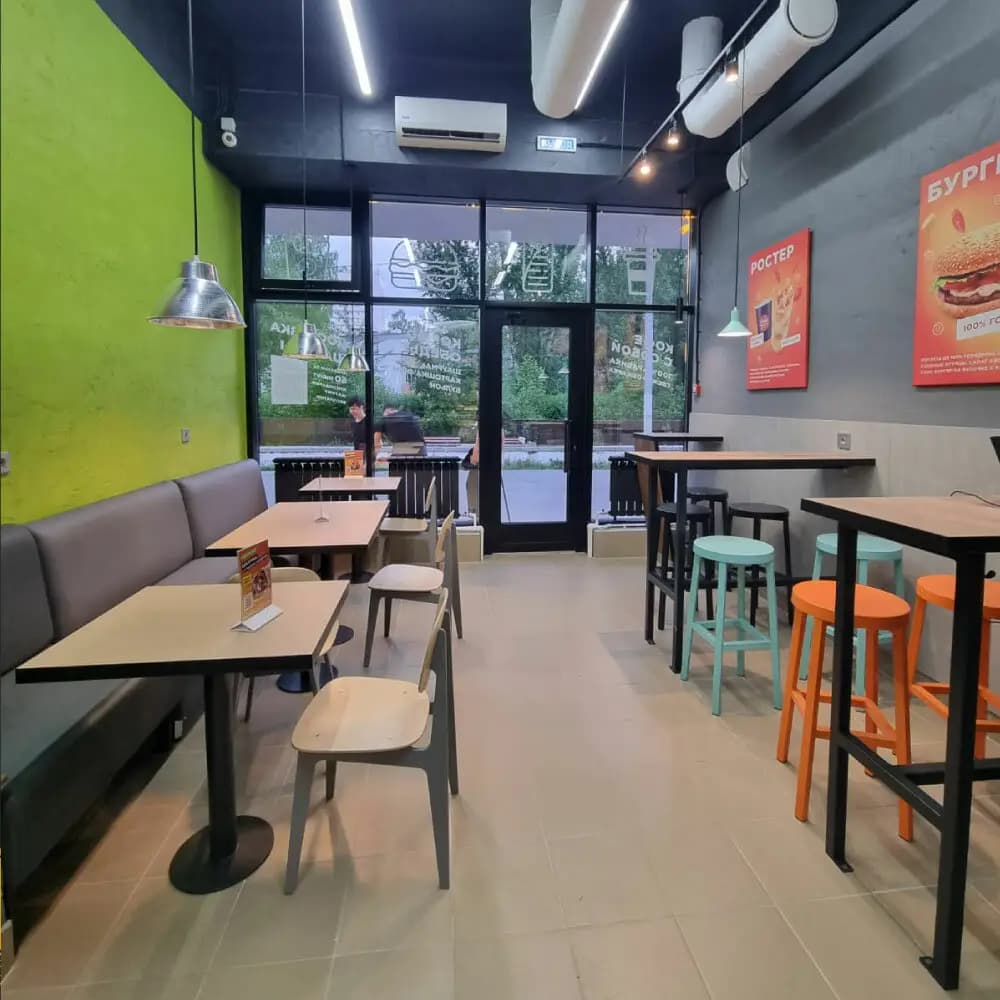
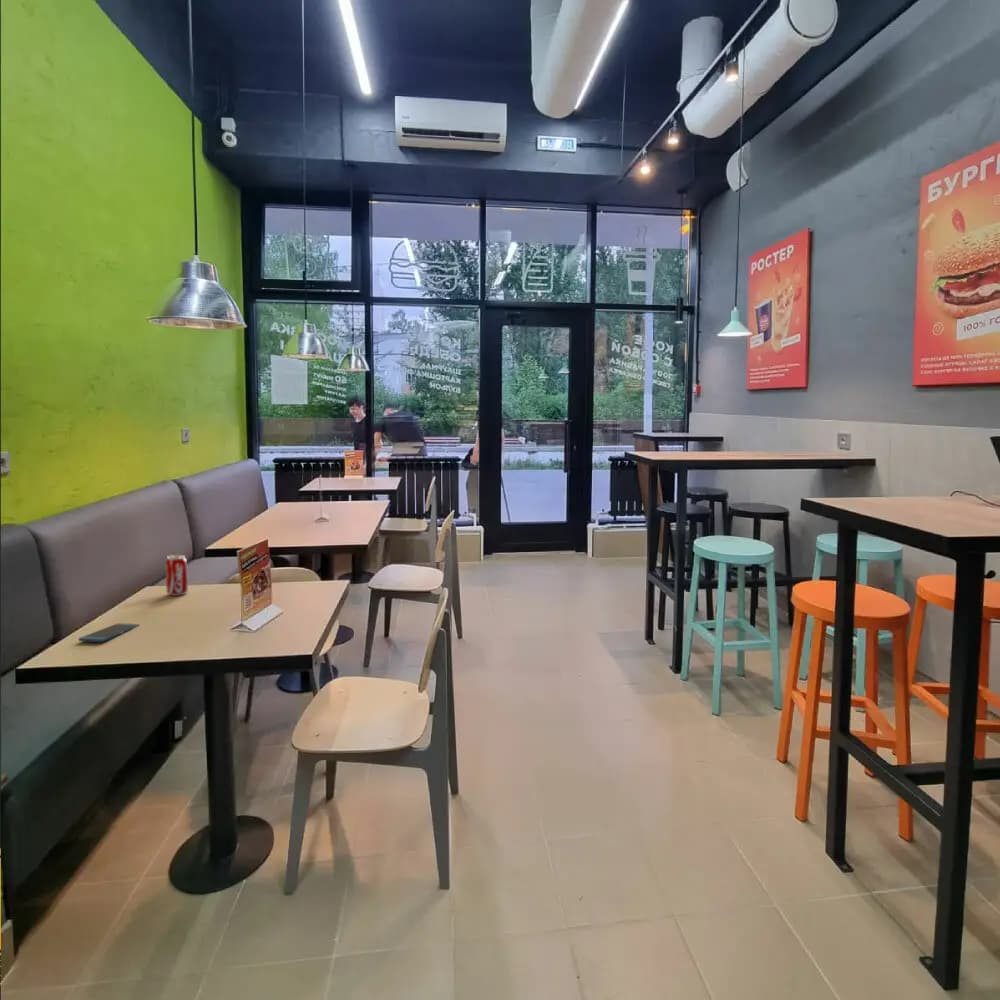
+ beverage can (176, 575)
+ smartphone (110, 632)
